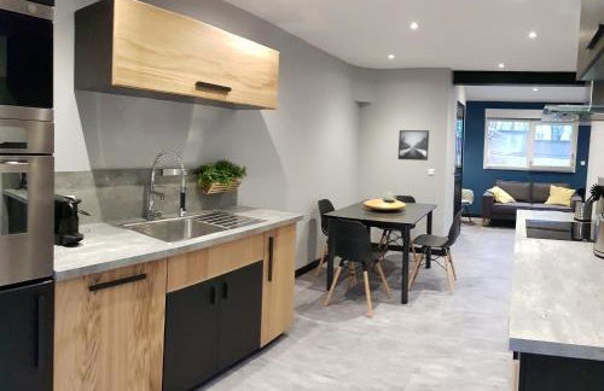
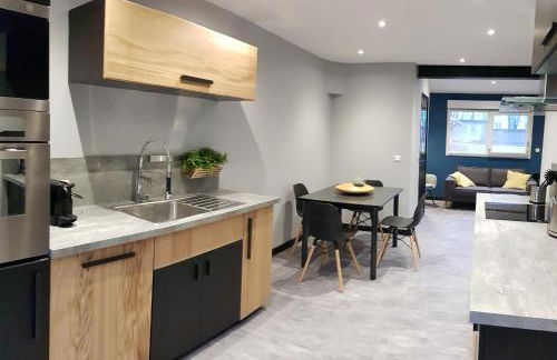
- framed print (413, 145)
